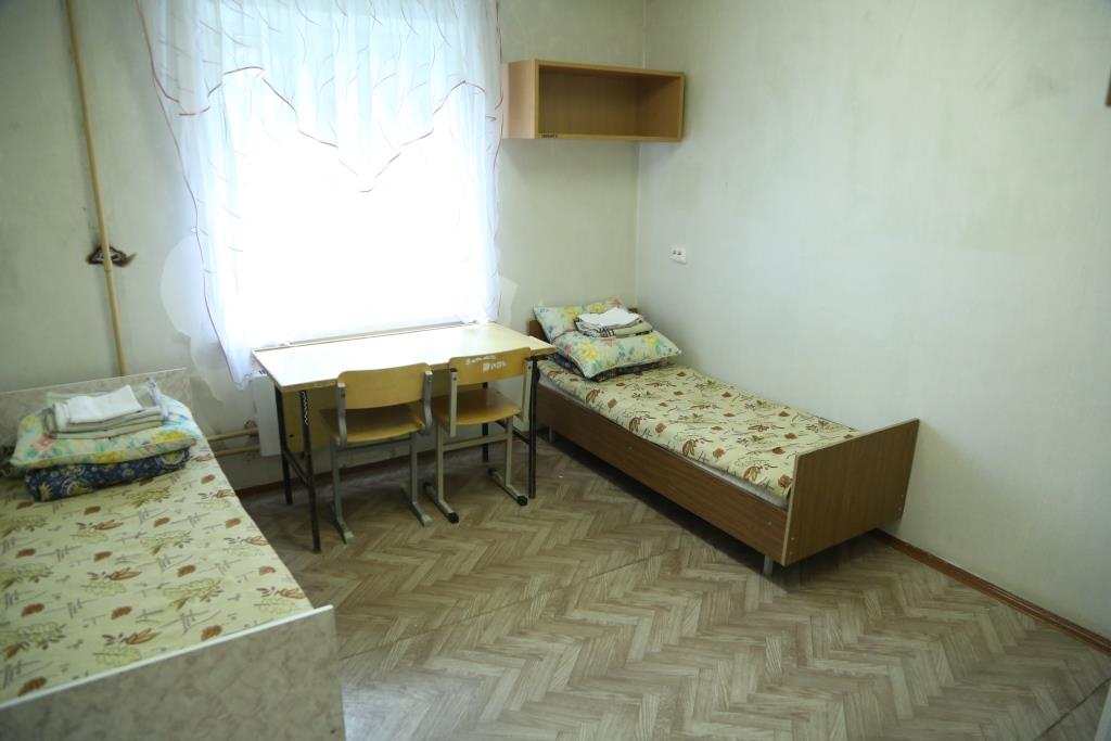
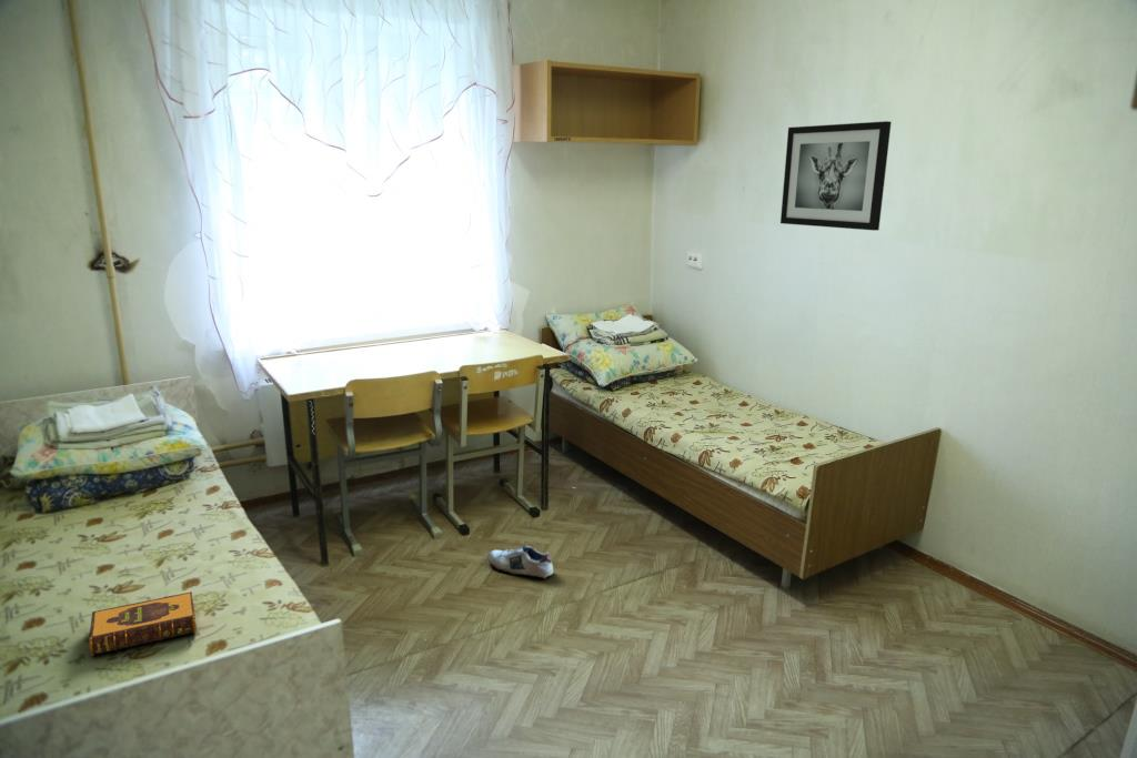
+ hardback book (143, 623)
+ wall art (831, 176)
+ shoe (519, 557)
